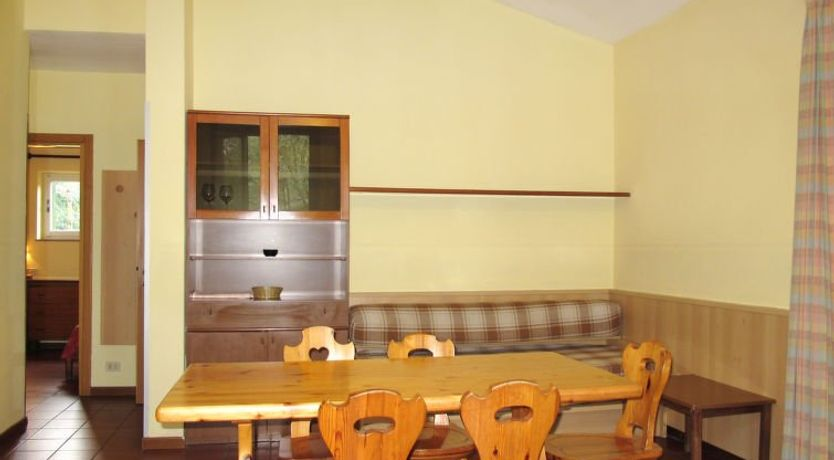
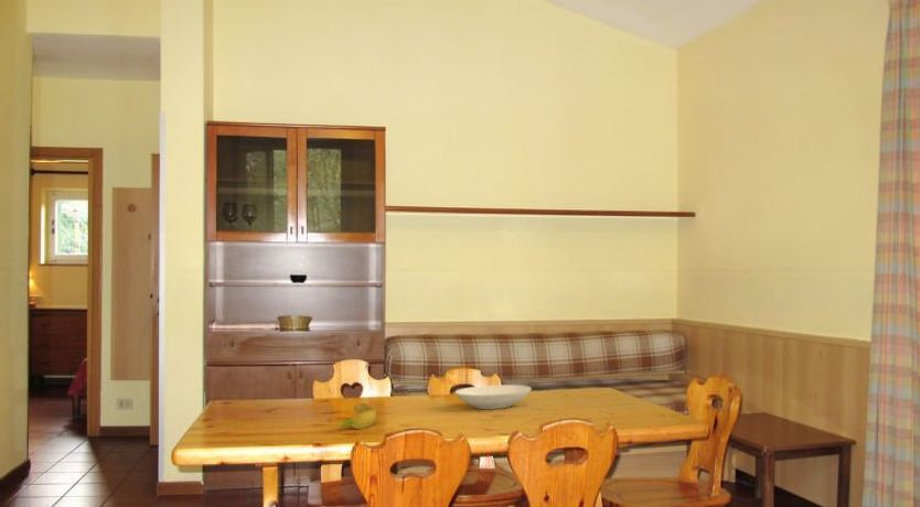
+ bowl (493, 398)
+ banana (354, 417)
